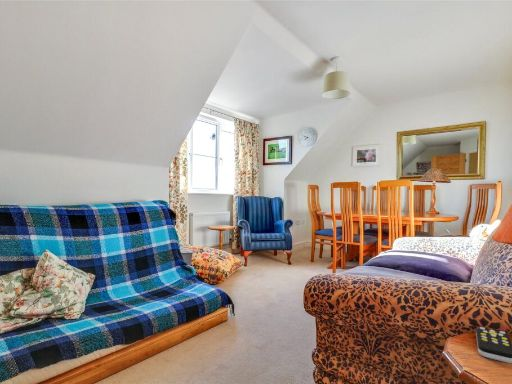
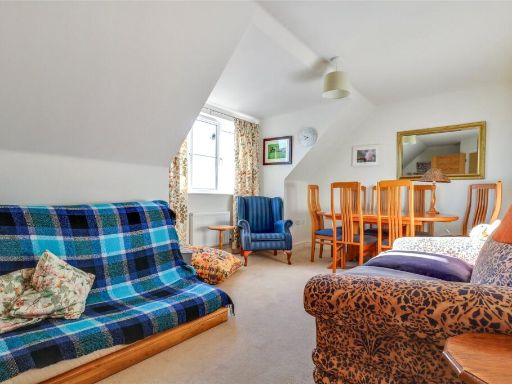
- remote control (494, 343)
